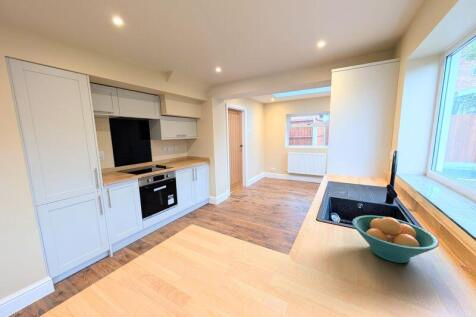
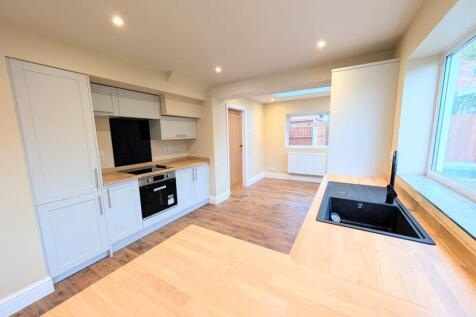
- fruit bowl (390, 235)
